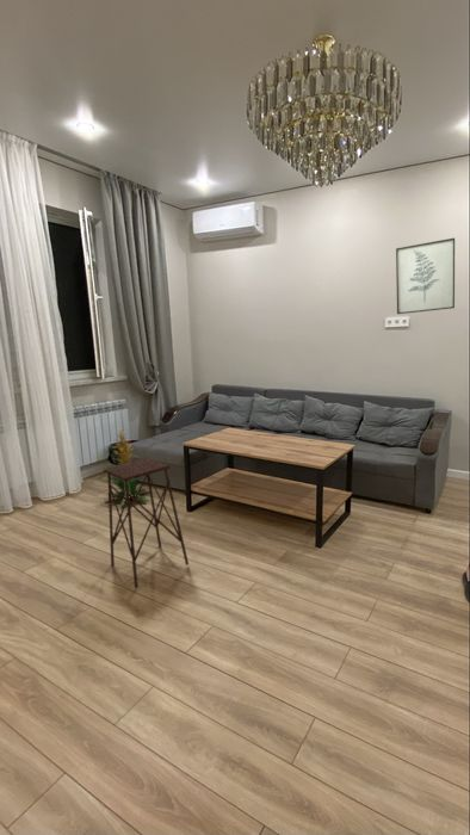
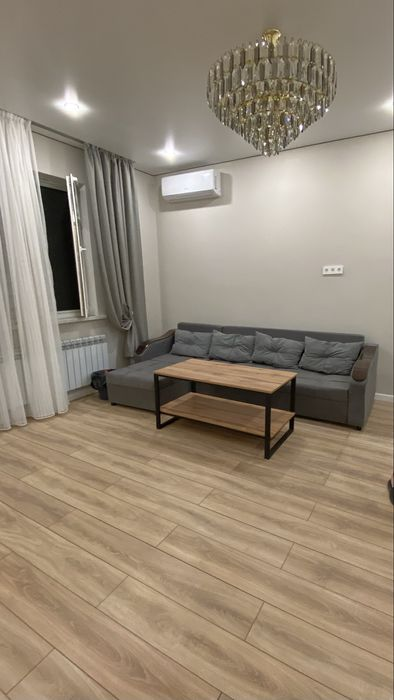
- wall art (425, 277)
- indoor plant (125, 463)
- side table (144, 517)
